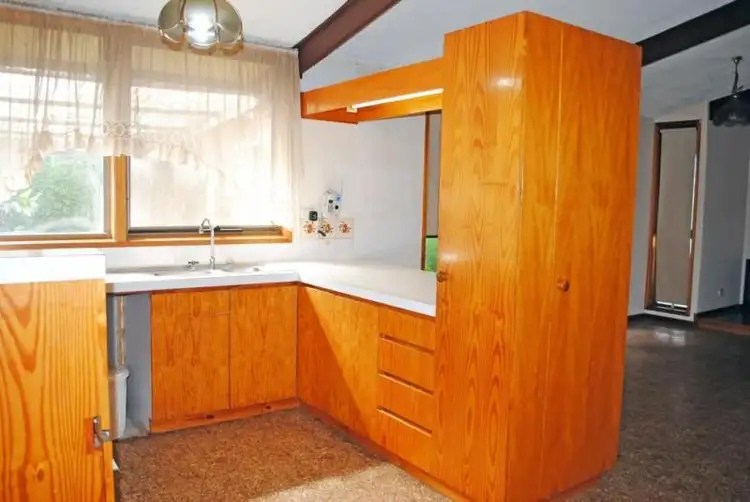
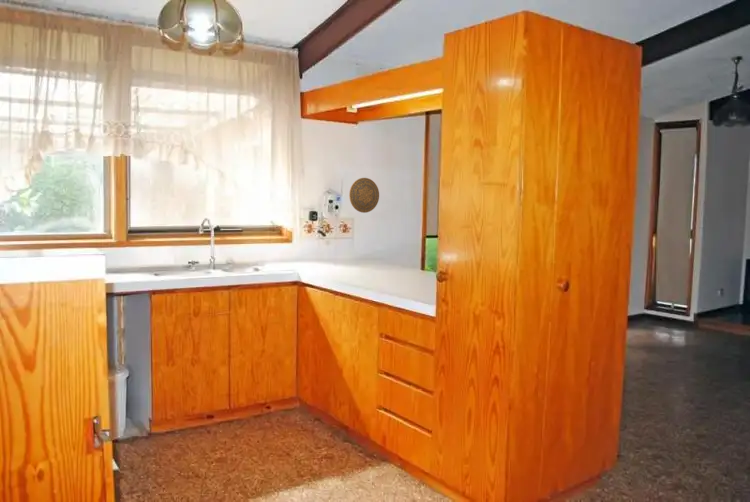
+ decorative plate (365, 195)
